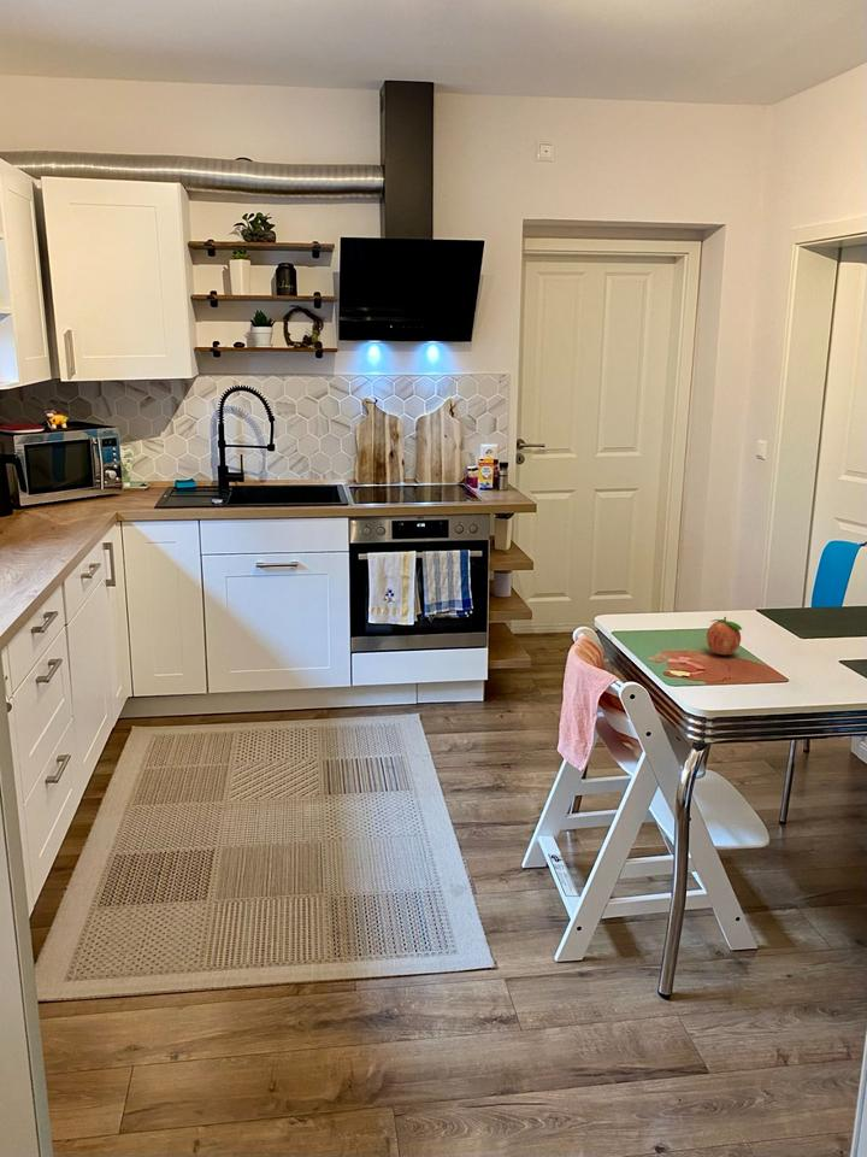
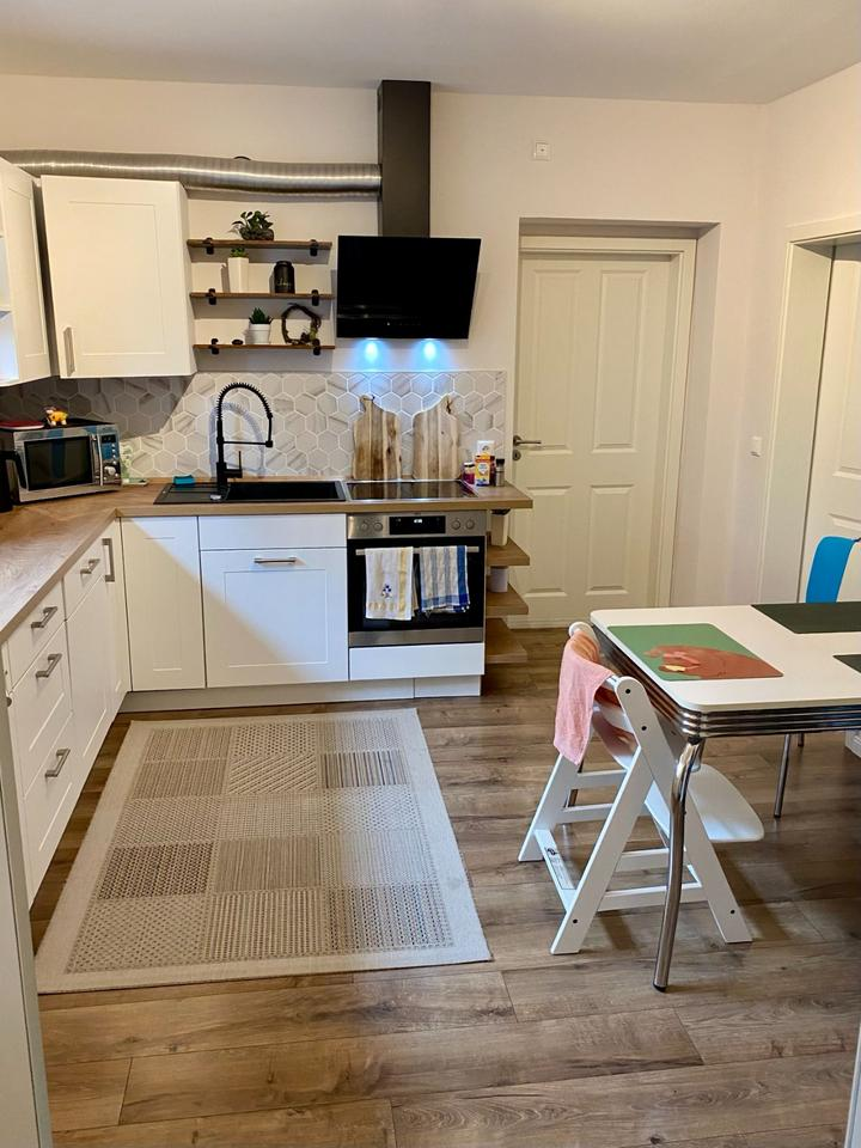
- fruit (722, 635)
